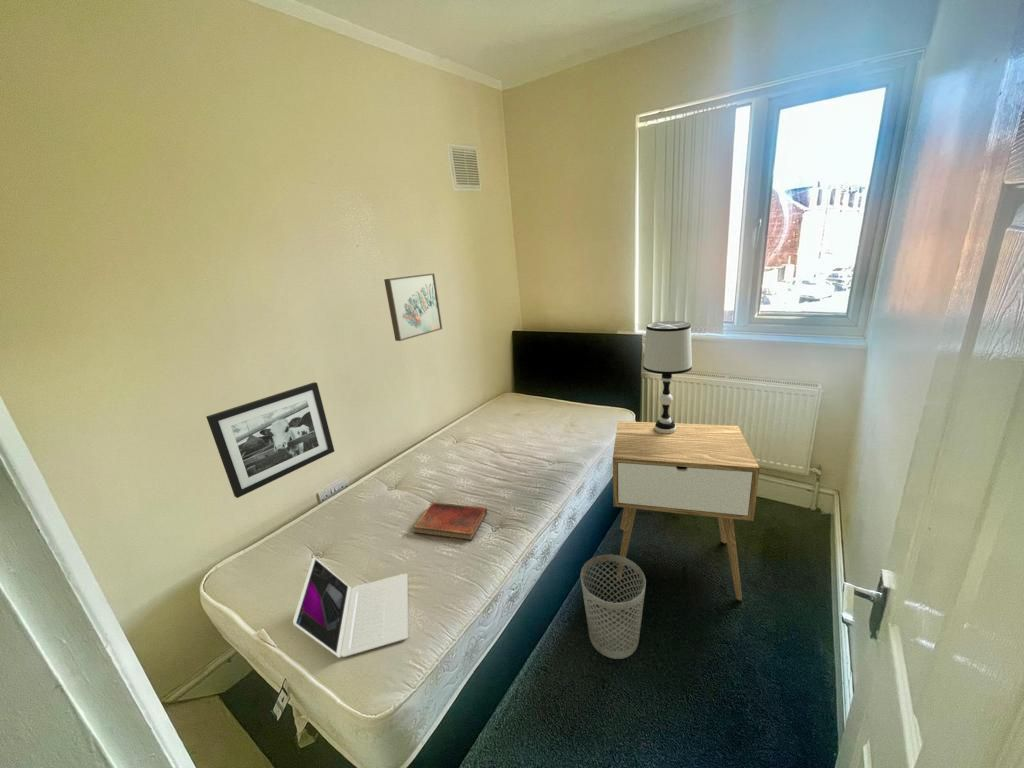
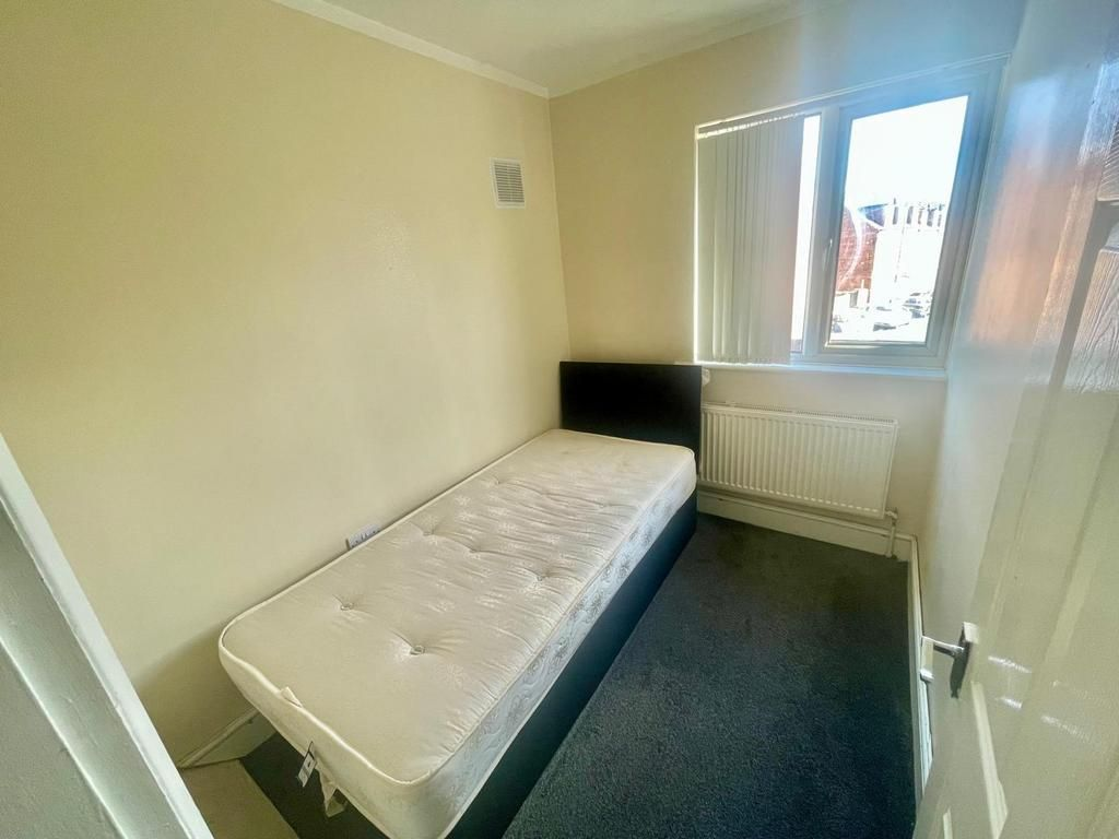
- picture frame (278, 436)
- table lamp (666, 379)
- laptop (357, 593)
- wall art (415, 306)
- wastebasket (613, 607)
- nightstand (675, 503)
- diary (451, 519)
